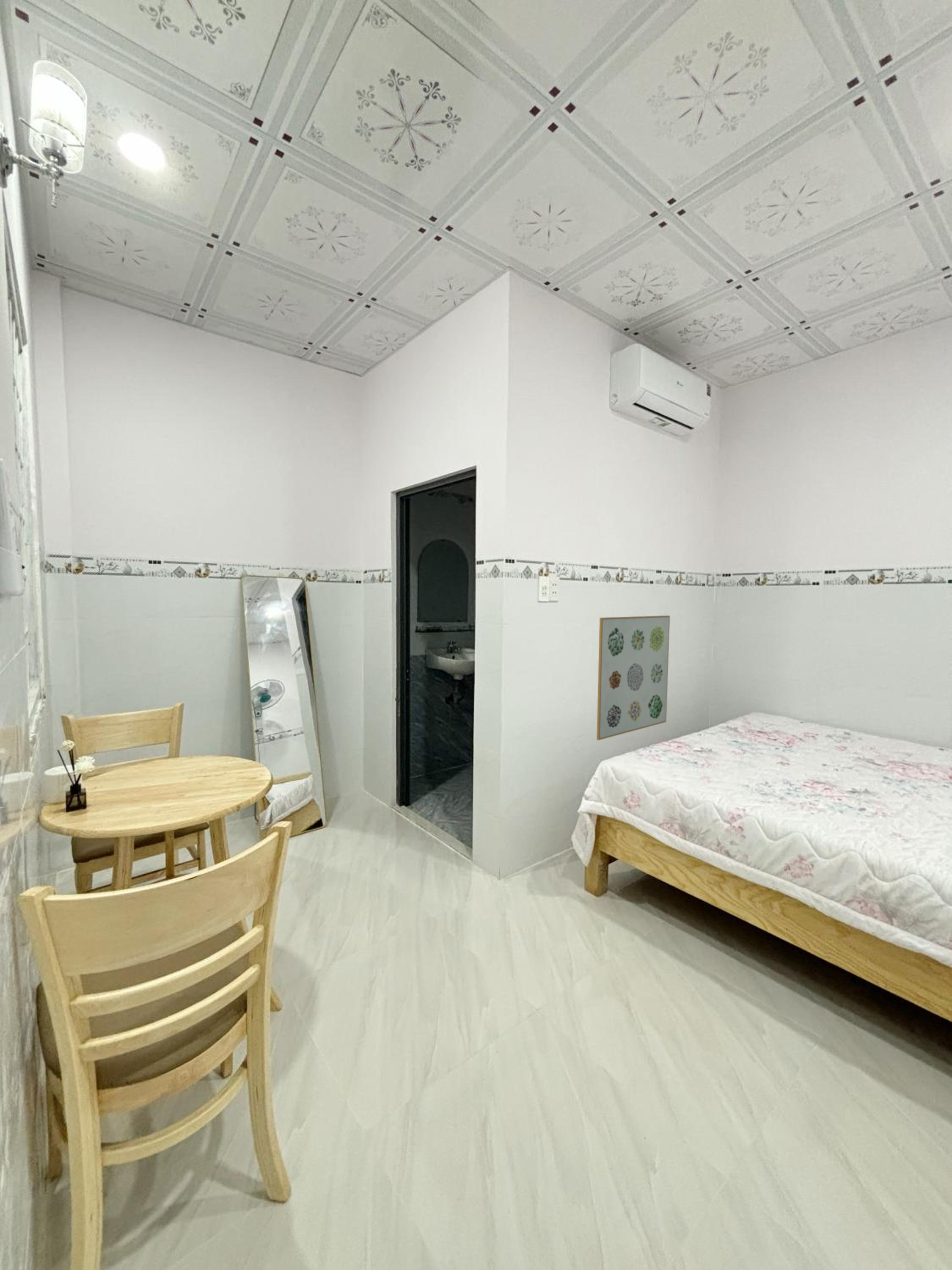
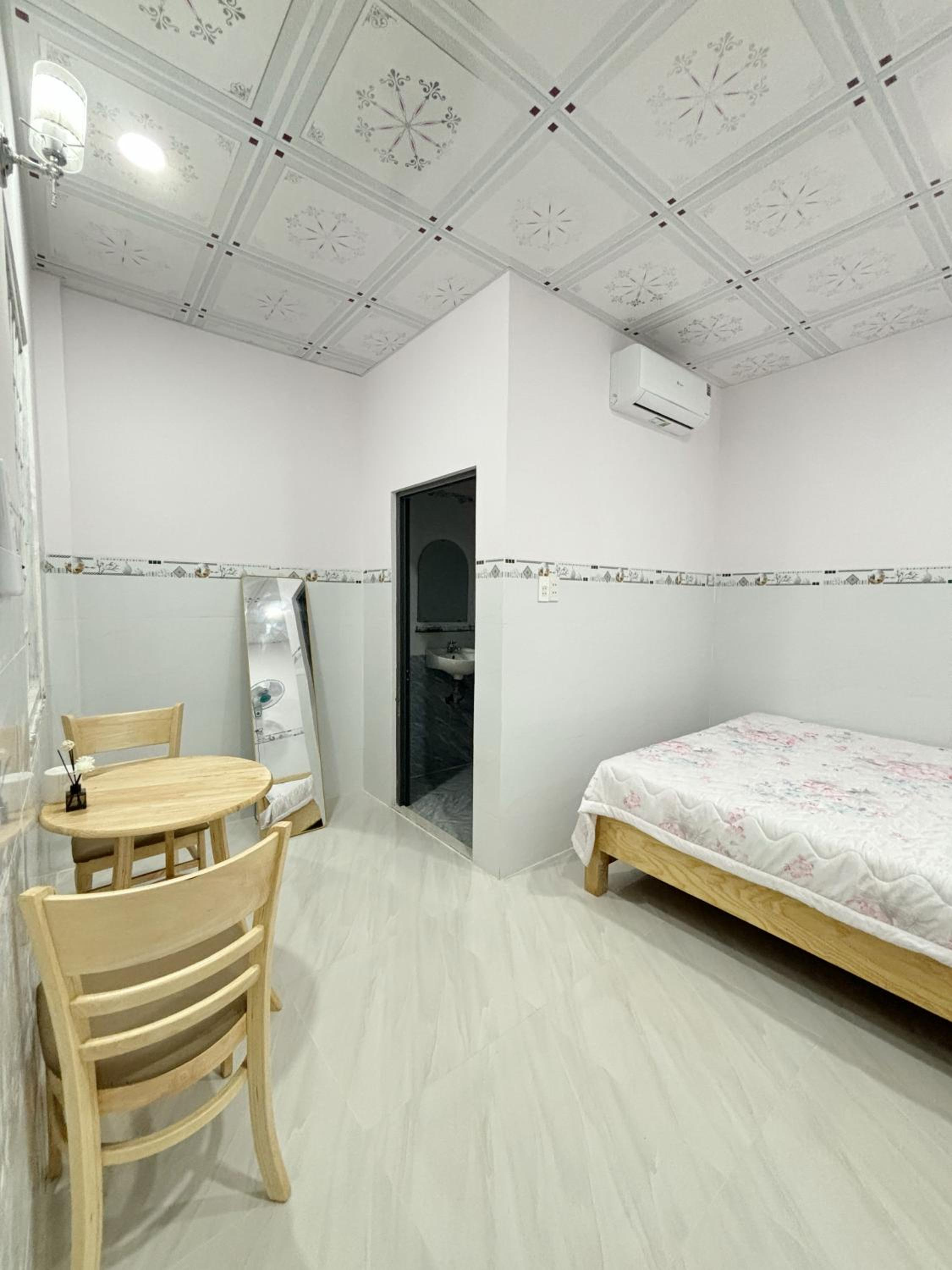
- wall art (636, 674)
